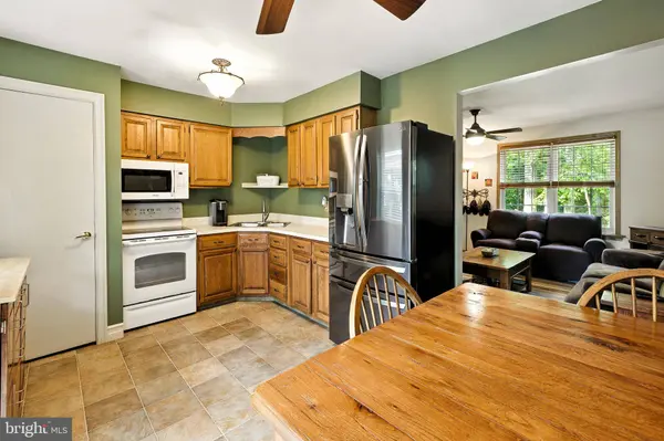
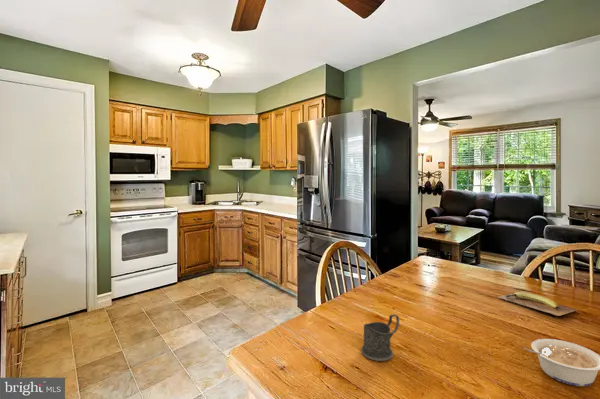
+ legume (565, 362)
+ banana (535, 300)
+ mug (382, 334)
